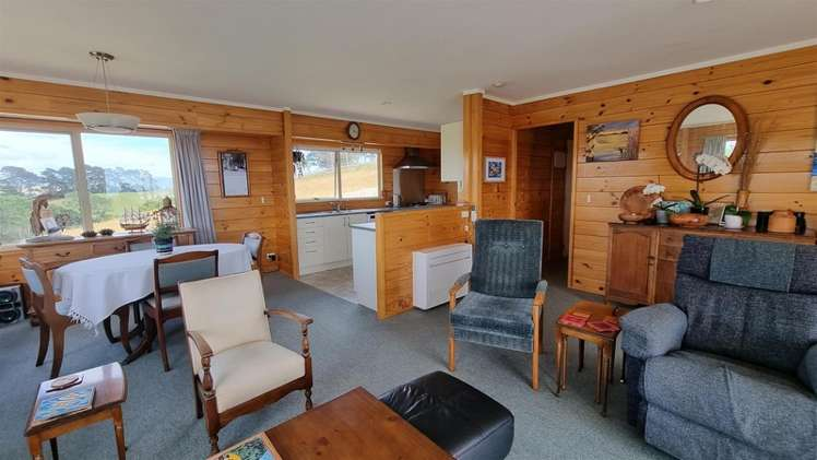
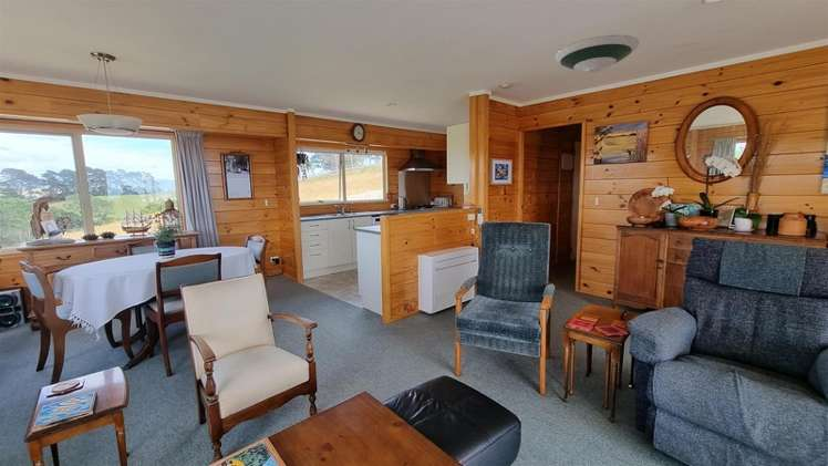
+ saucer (594, 61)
